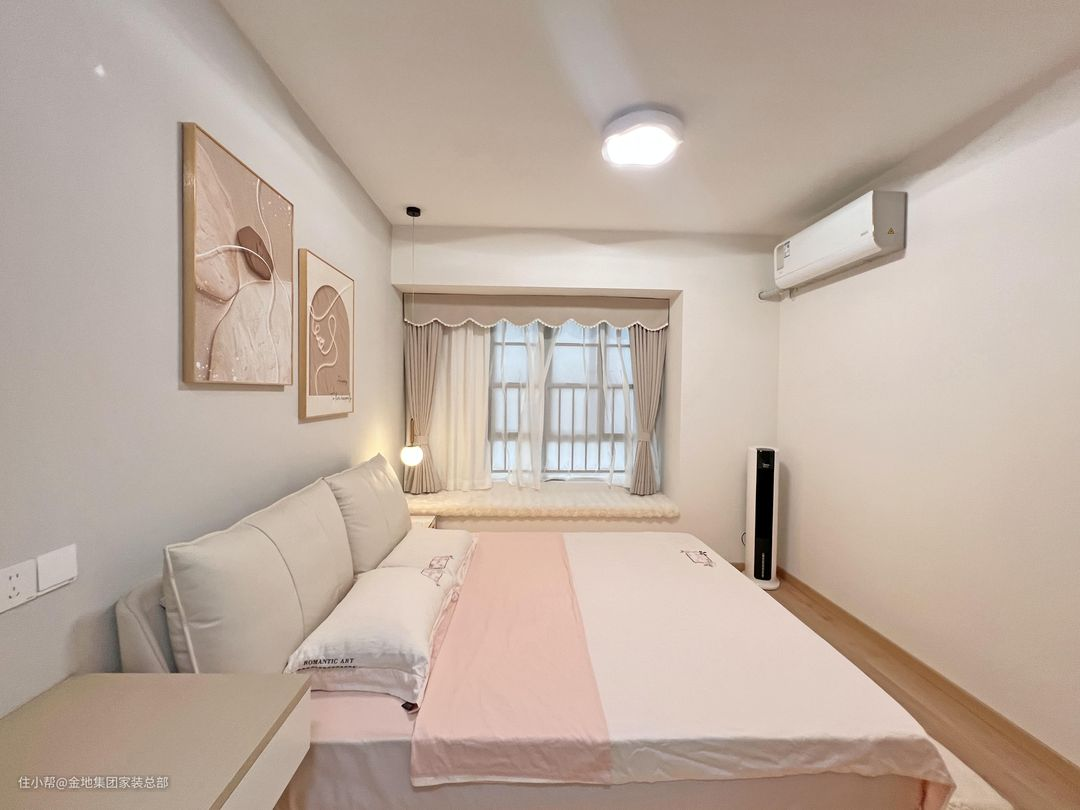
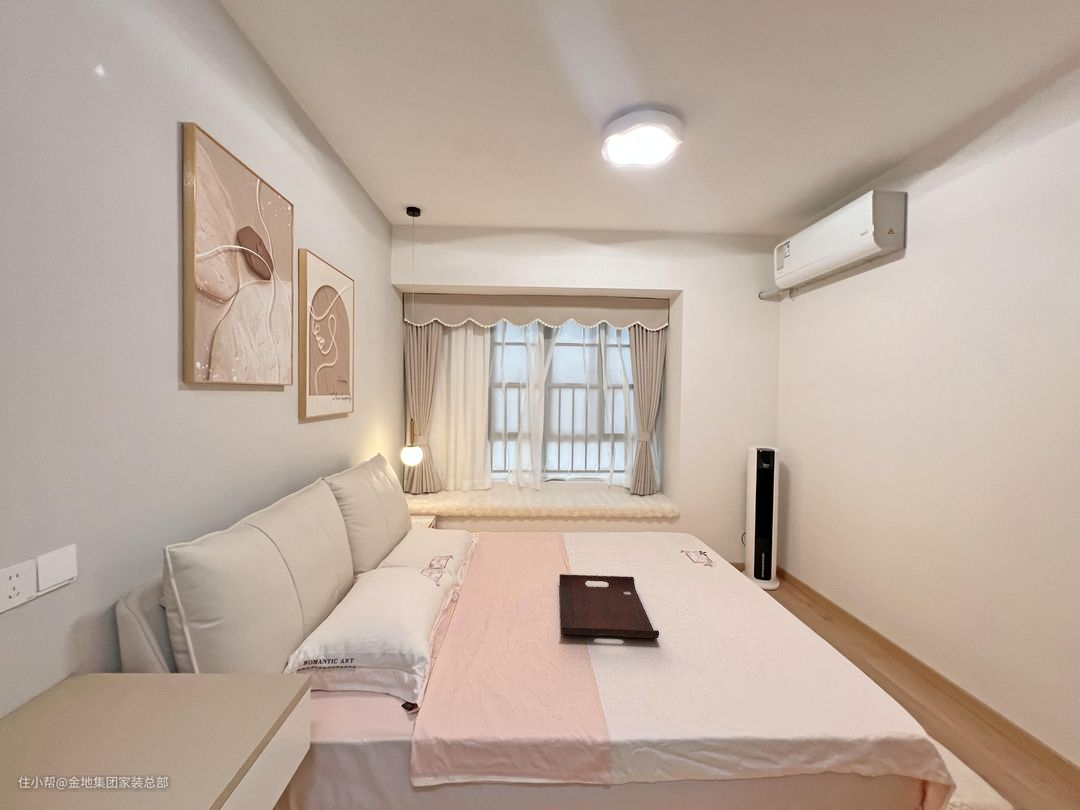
+ serving tray (602, 604)
